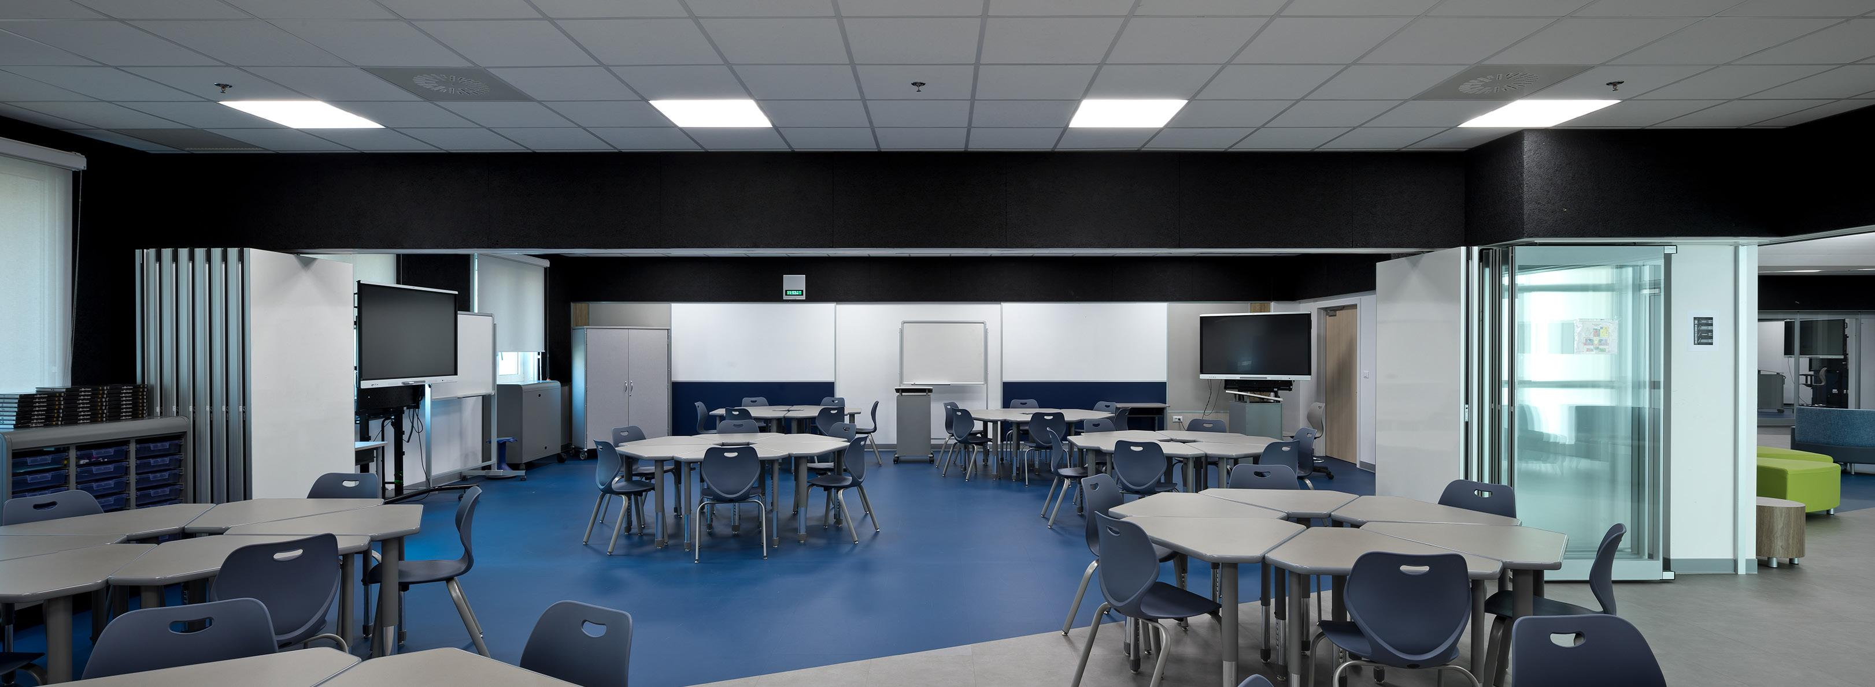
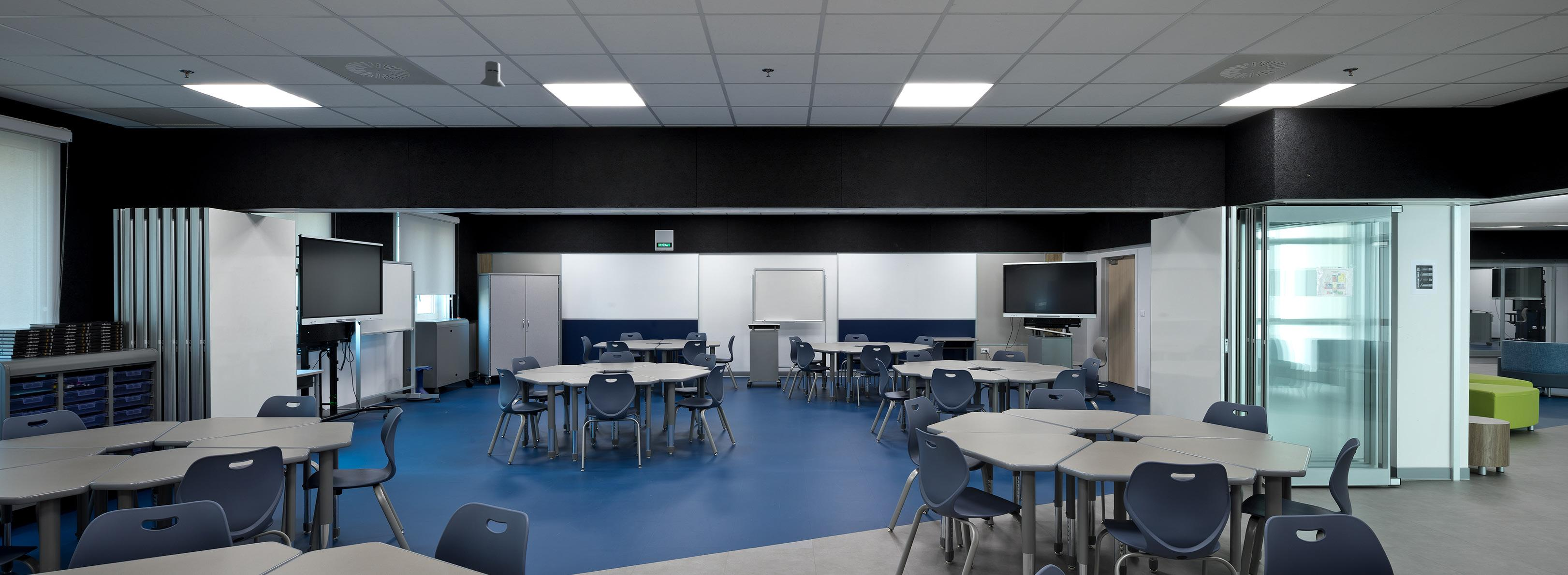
+ knight helmet (493, 76)
